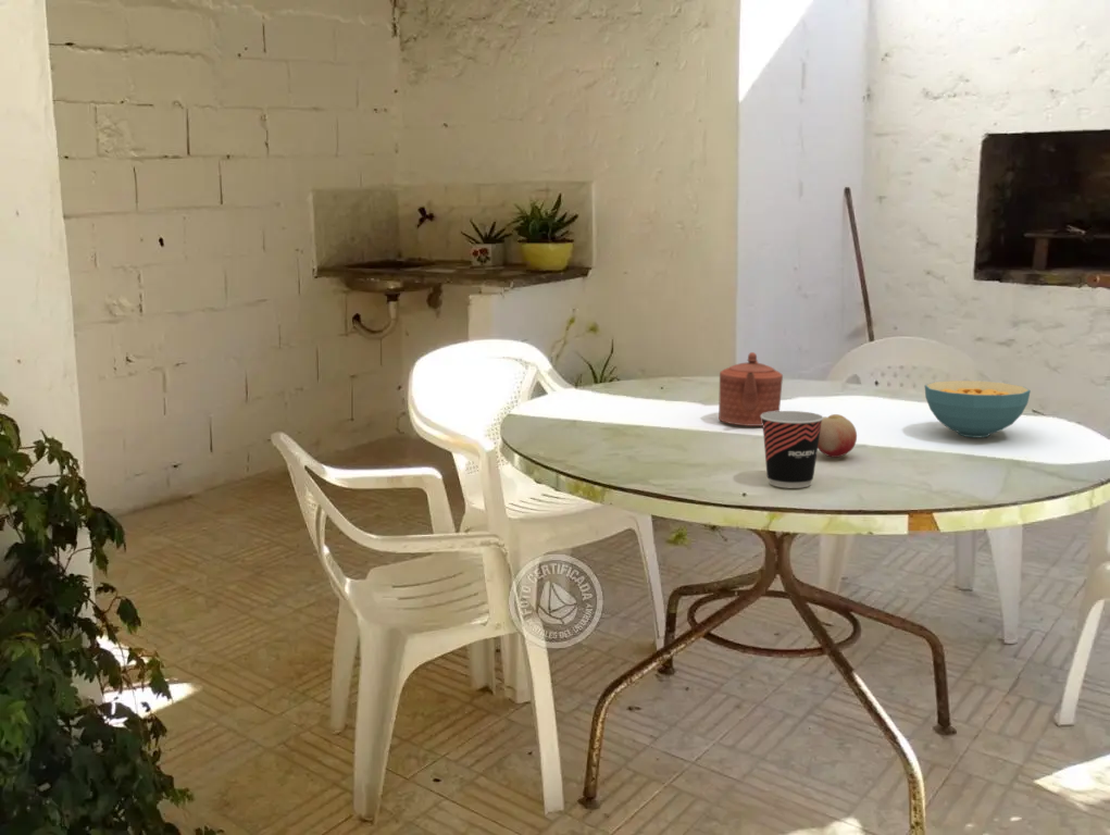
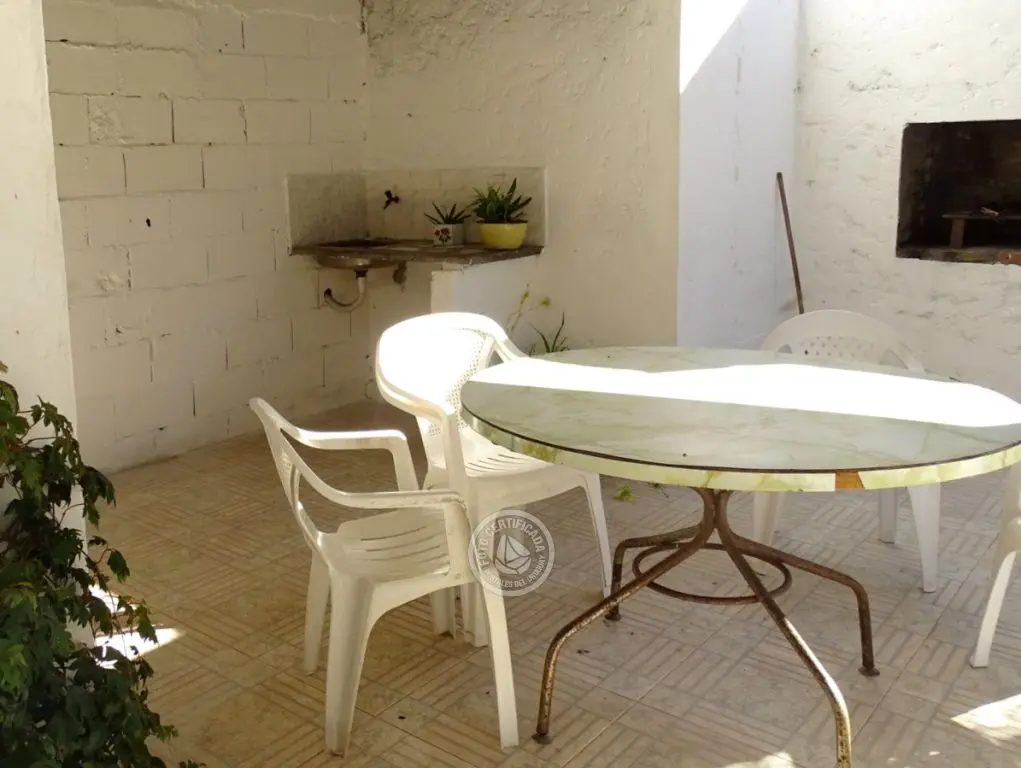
- fruit (834, 436)
- teapot (750, 386)
- cereal bowl (974, 411)
- cup (790, 449)
